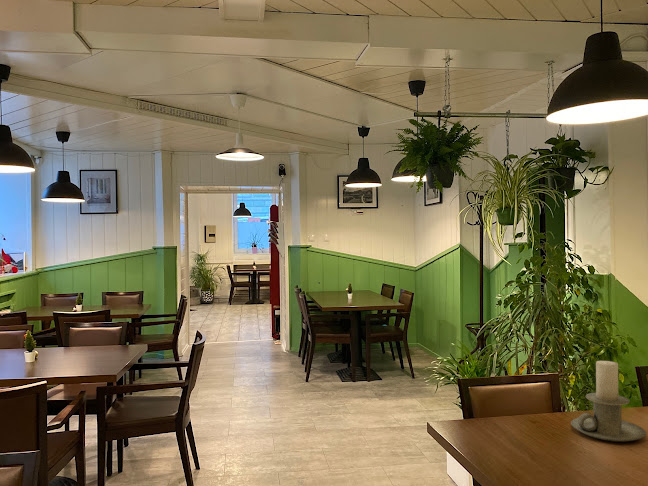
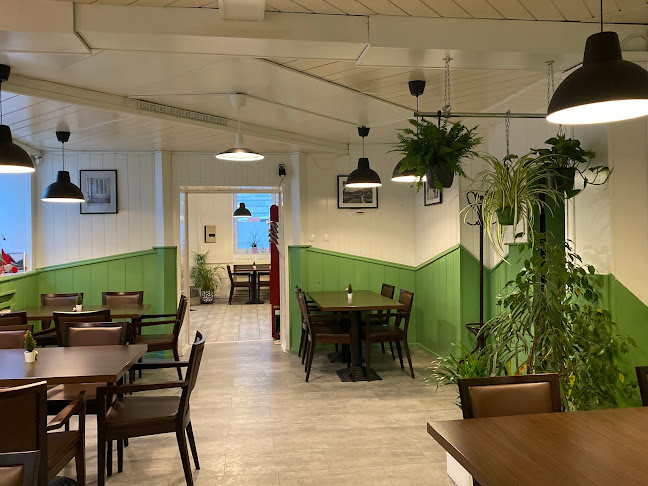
- candle holder (607, 396)
